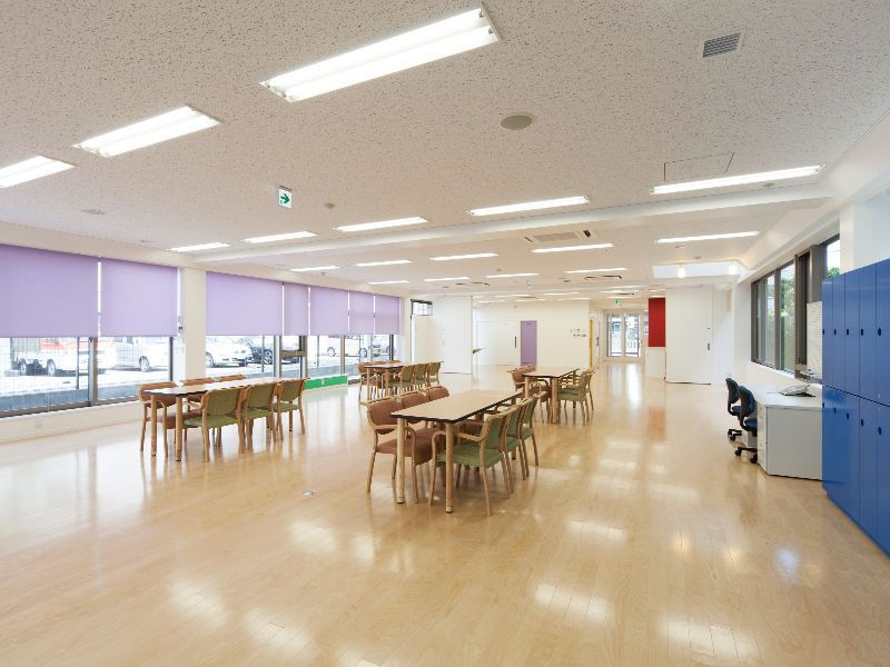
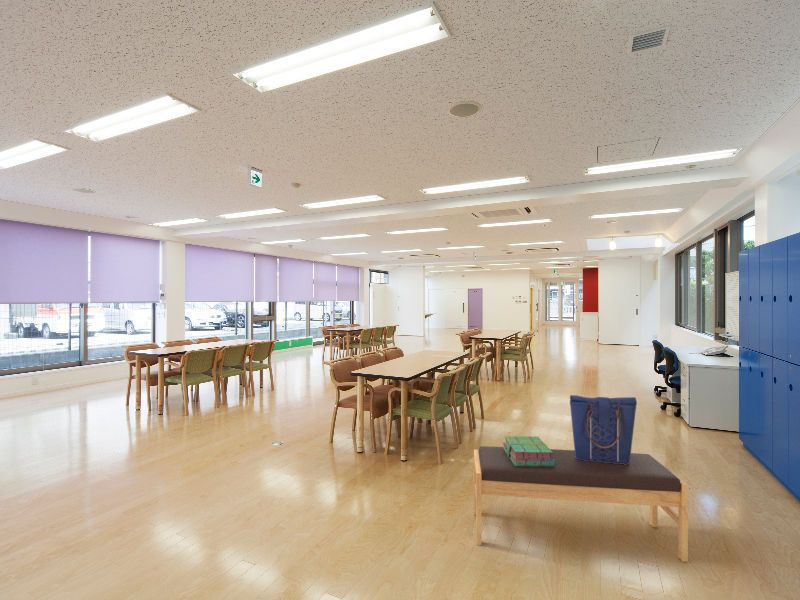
+ stack of books (527, 450)
+ bench (569, 497)
+ tote bag (602, 427)
